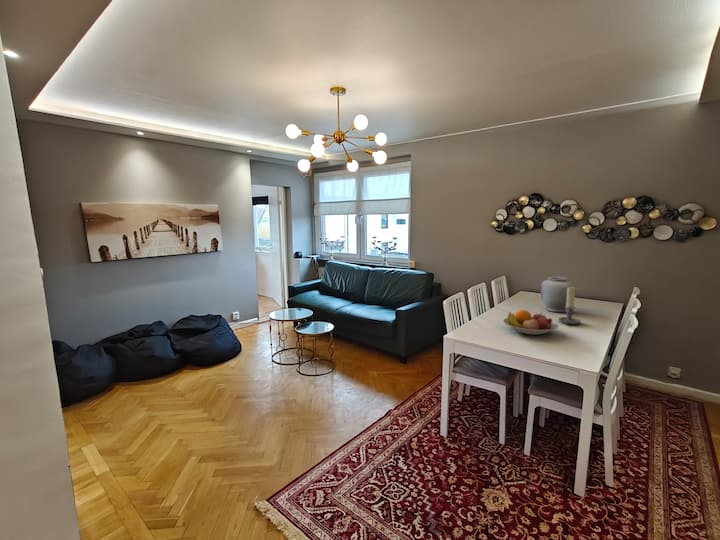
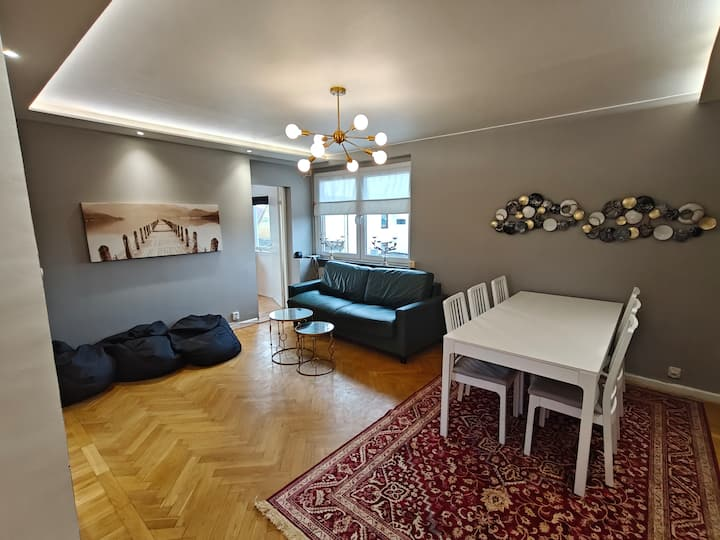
- vase (556, 294)
- fruit bowl (530, 320)
- candle holder (569, 305)
